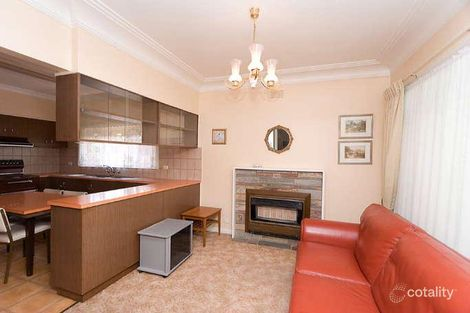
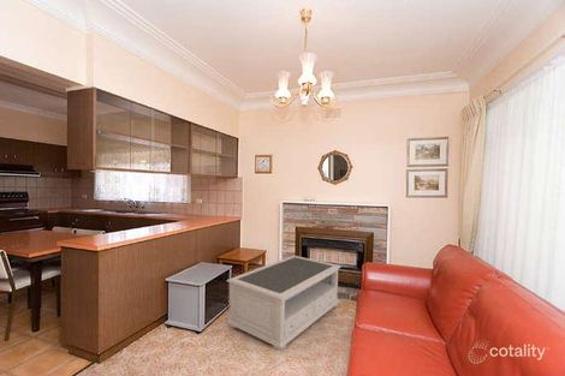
+ coffee table (287, 293)
